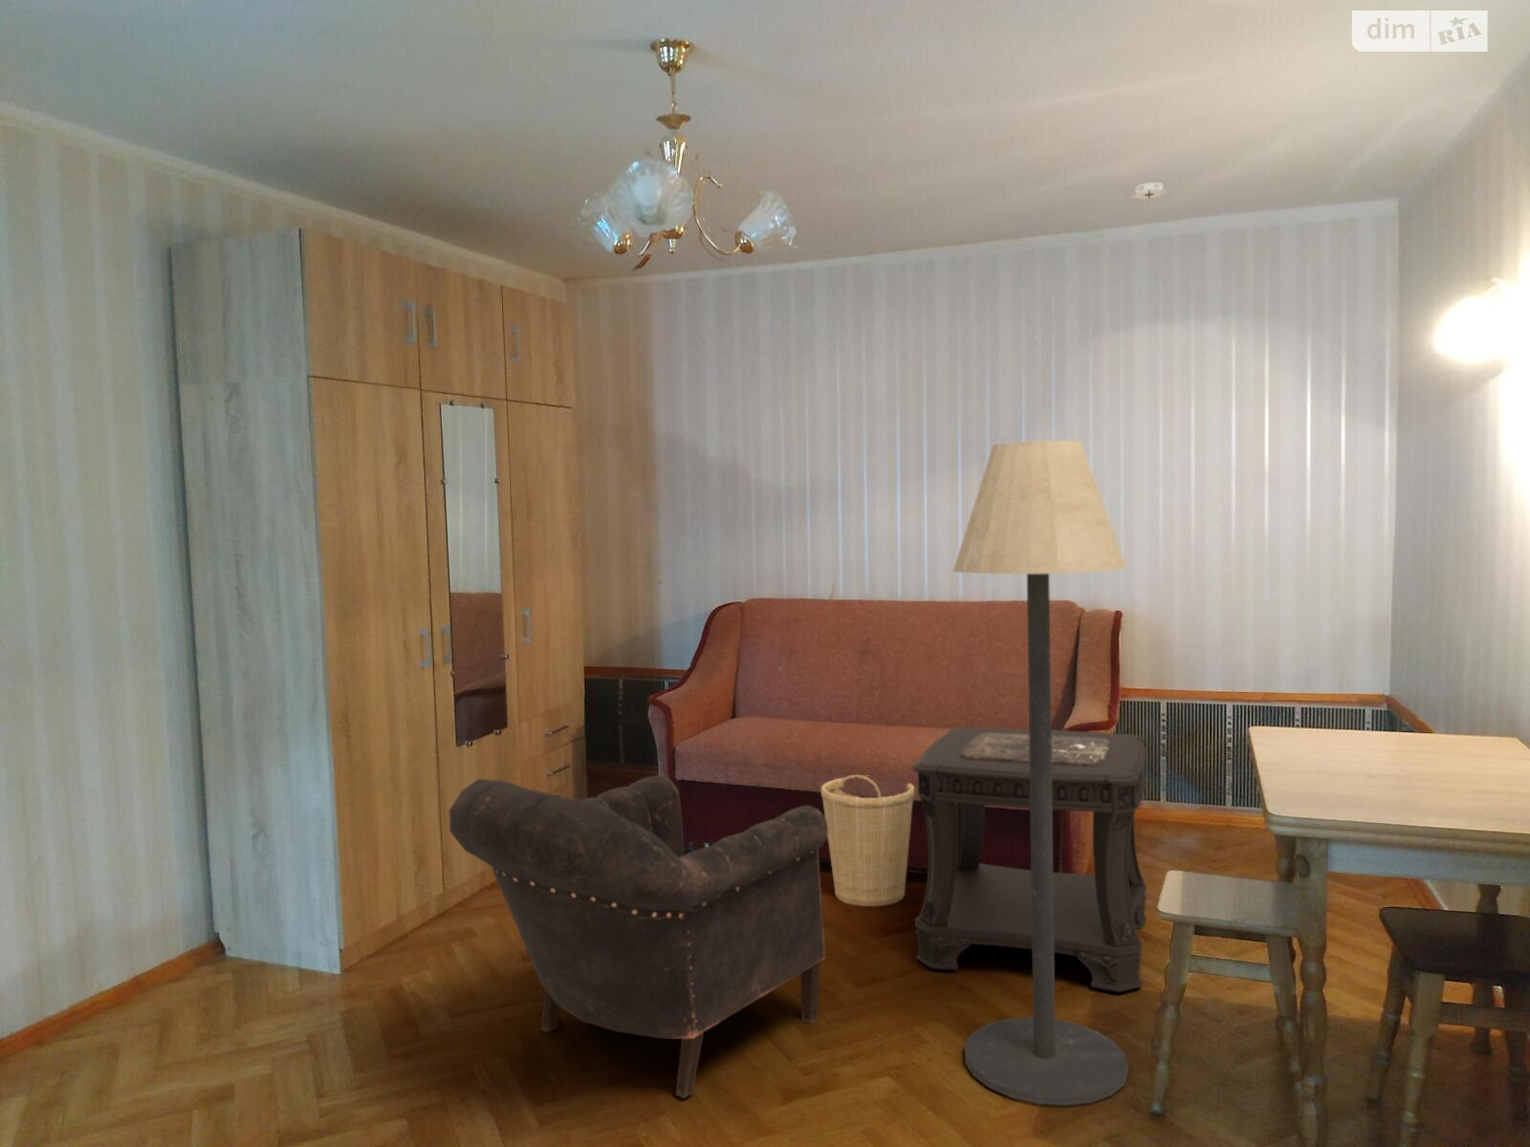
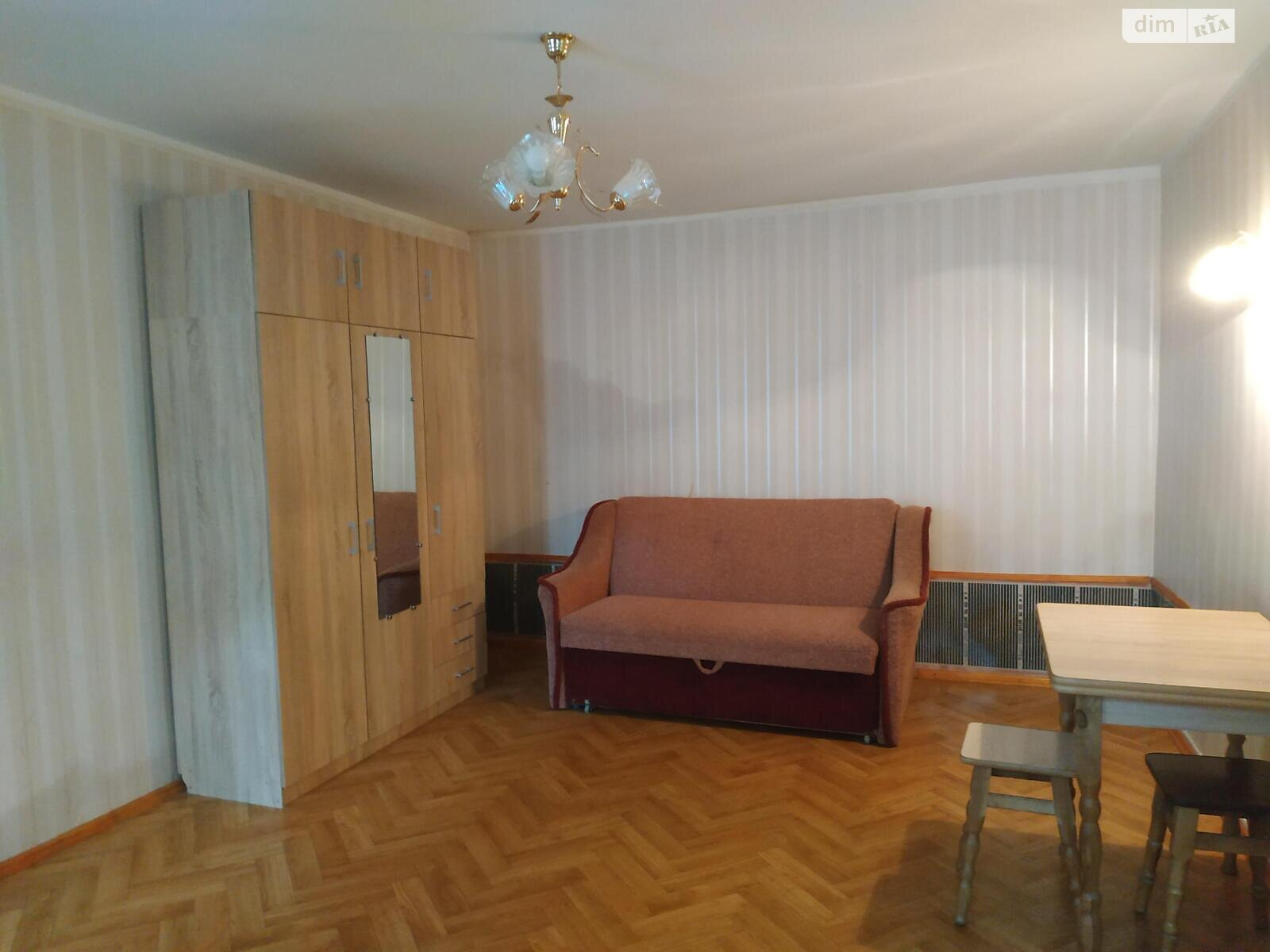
- side table (1030, 870)
- floor lamp (1041, 757)
- basket (869, 830)
- armchair (632, 905)
- smoke detector (1147, 192)
